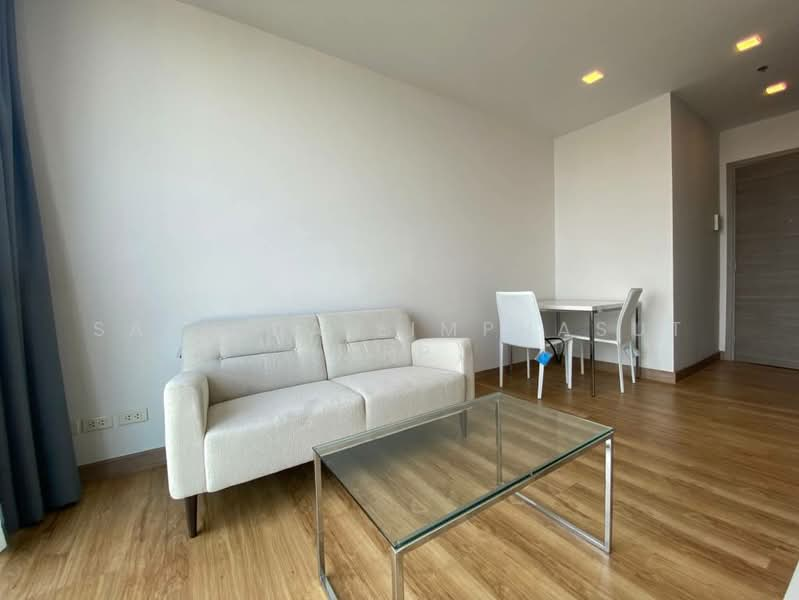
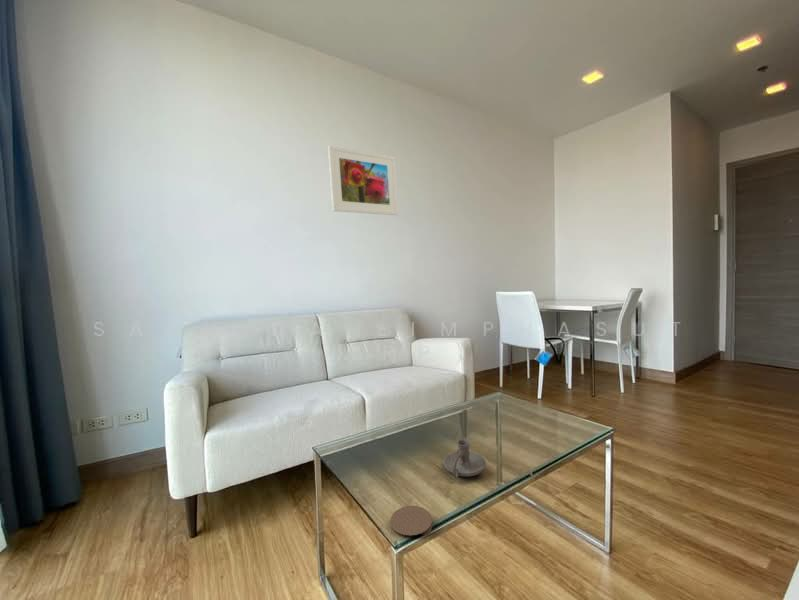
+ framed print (365, 182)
+ candle holder (462, 457)
+ coaster (411, 522)
